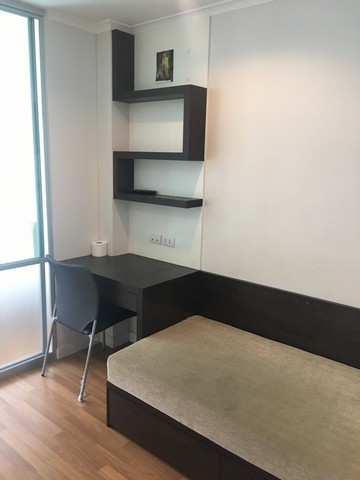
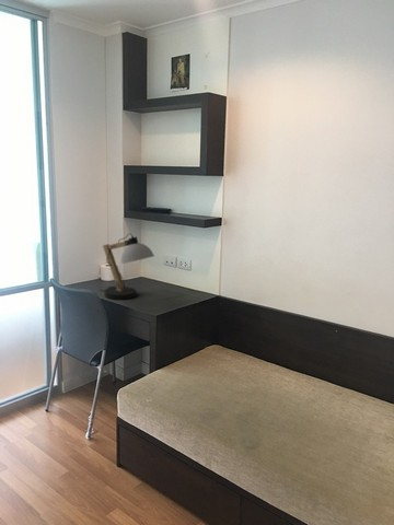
+ desk lamp (124, 262)
